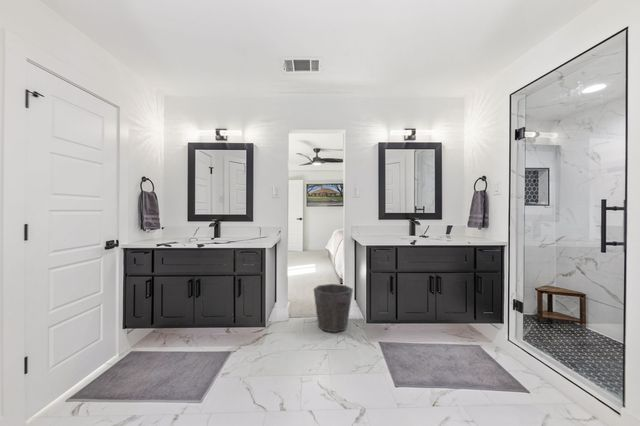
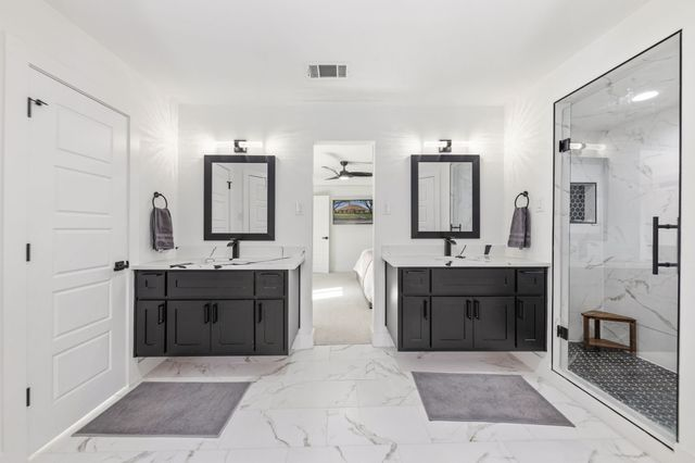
- waste bin (333, 307)
